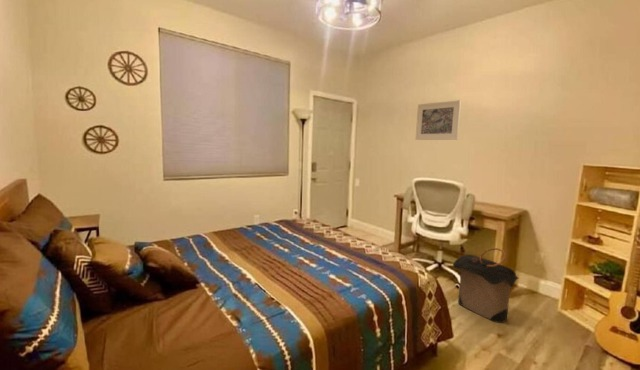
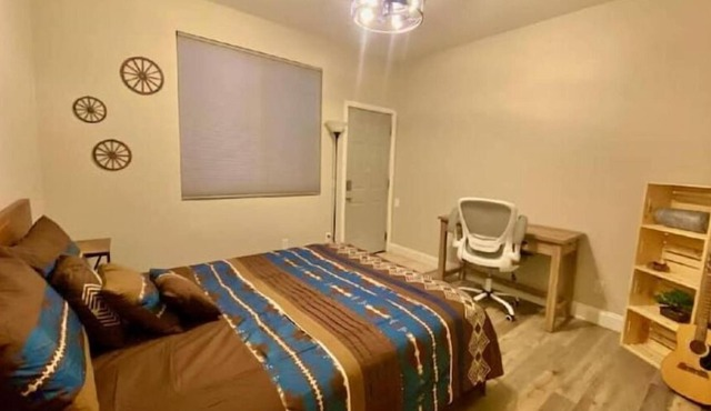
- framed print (436, 121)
- laundry hamper (482, 279)
